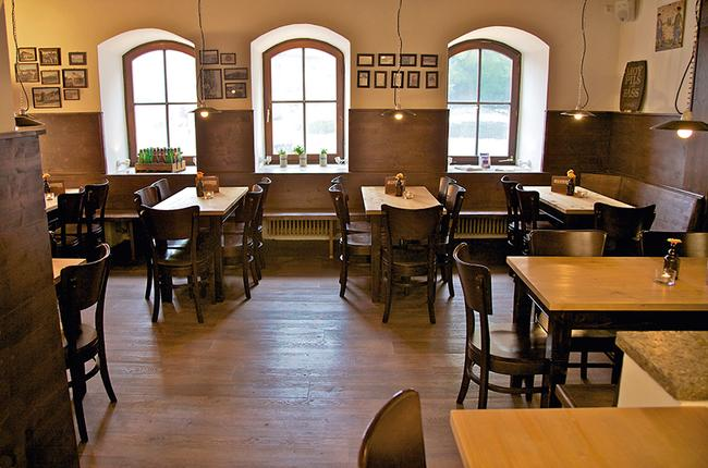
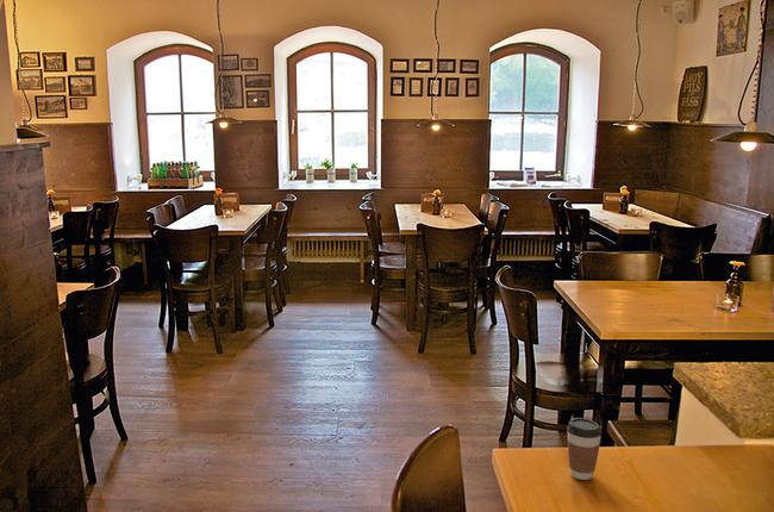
+ coffee cup (582, 449)
